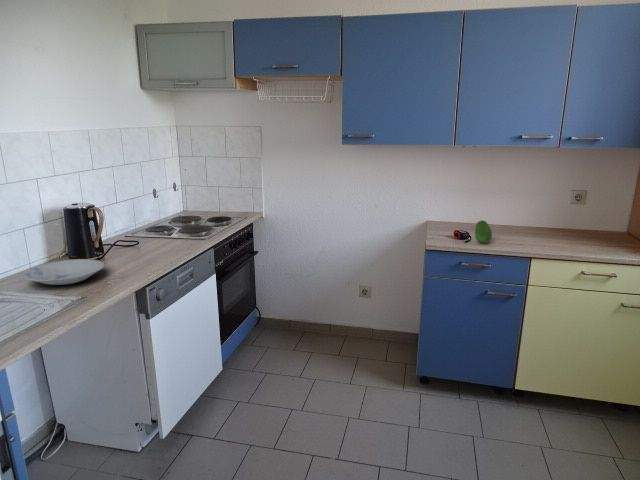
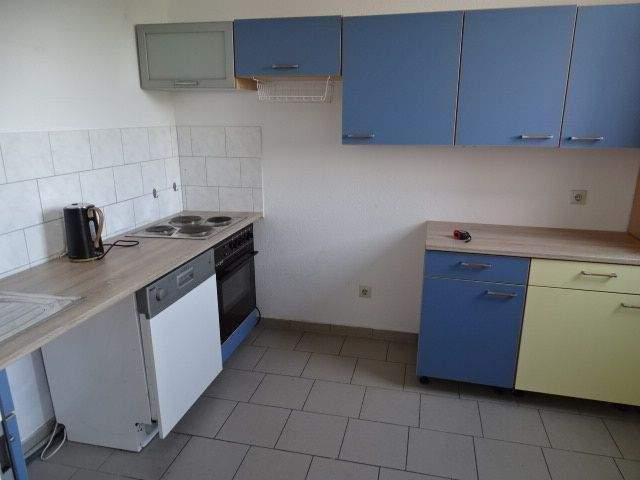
- fruit (483, 232)
- bowl (66, 274)
